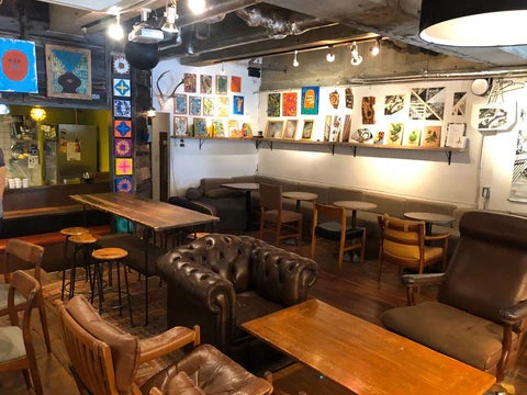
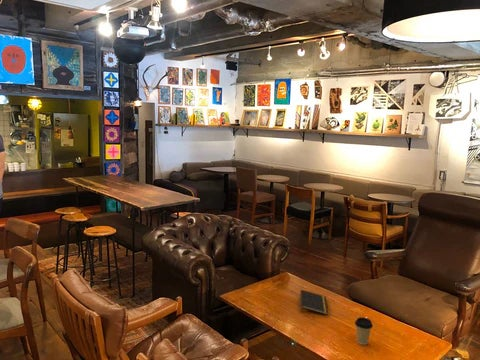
+ notepad (313, 301)
+ coffee cup (363, 331)
